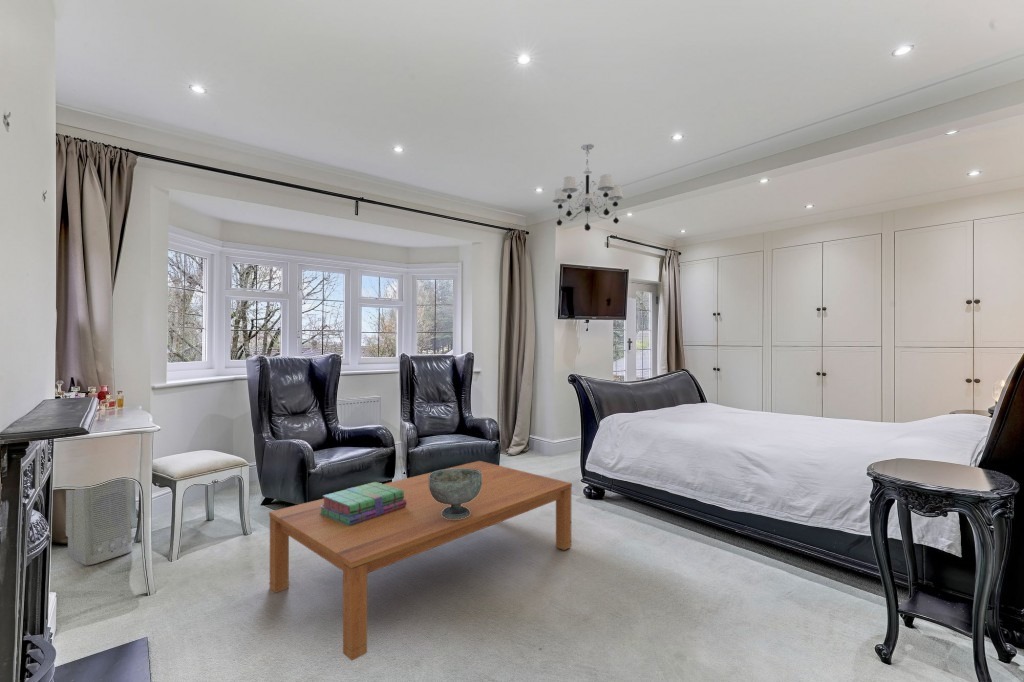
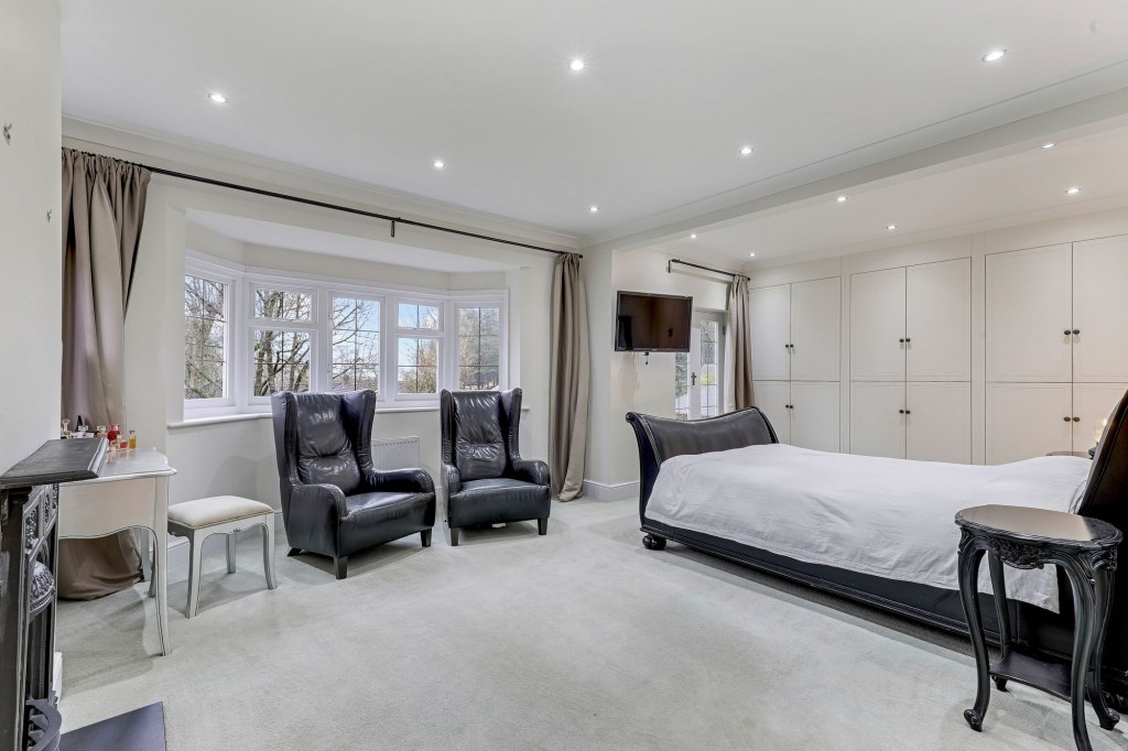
- chandelier (587, 189)
- air purifier (97, 498)
- decorative bowl (455, 493)
- stack of books (363, 501)
- coffee table (434, 531)
